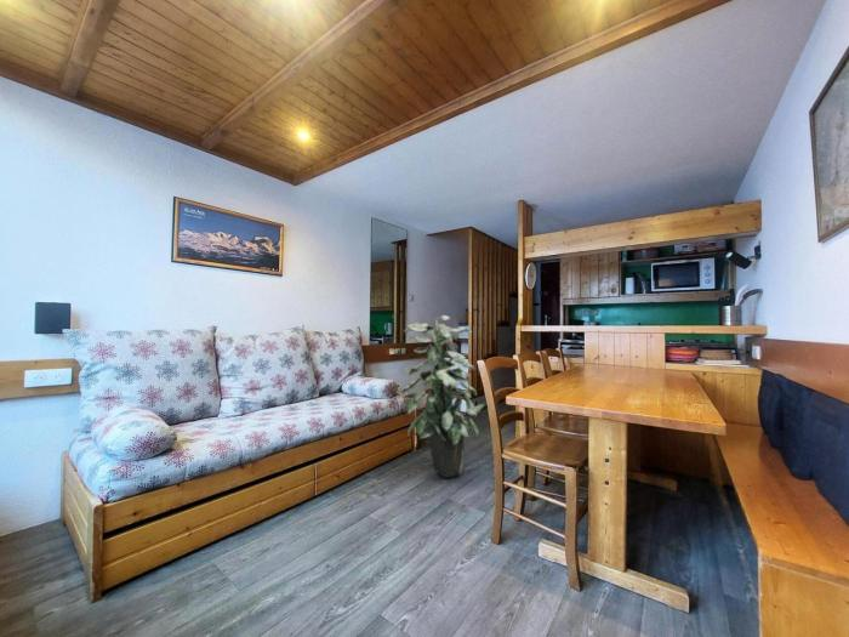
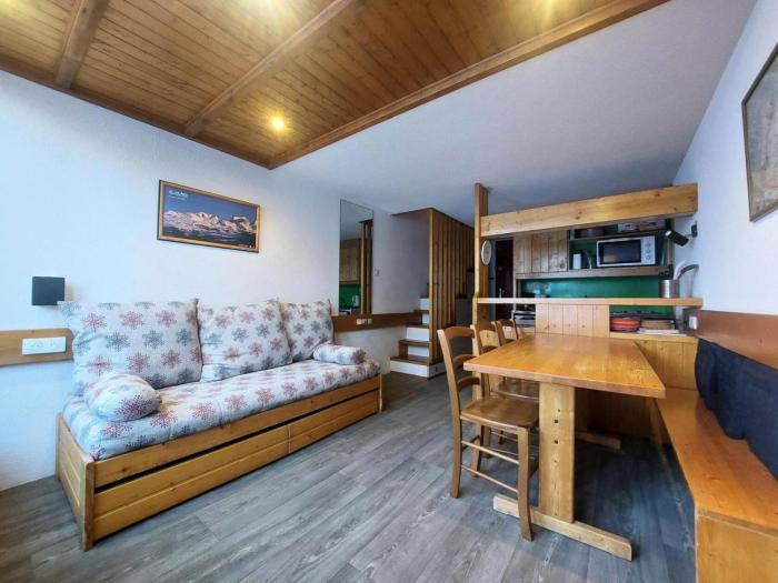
- indoor plant (440, 393)
